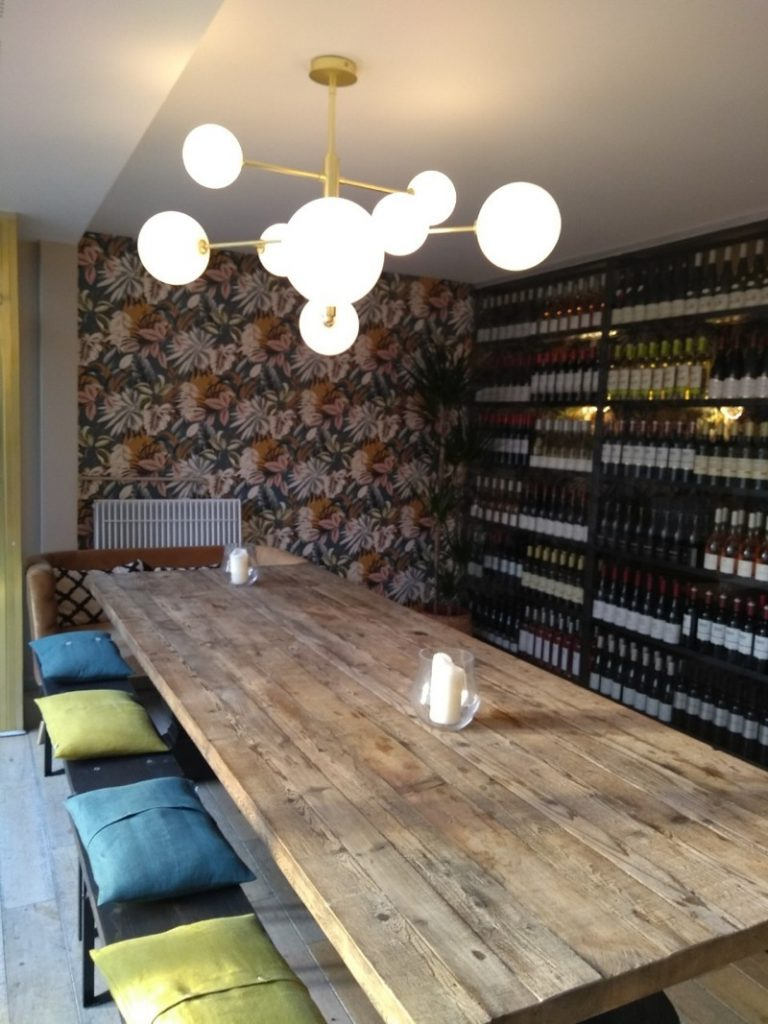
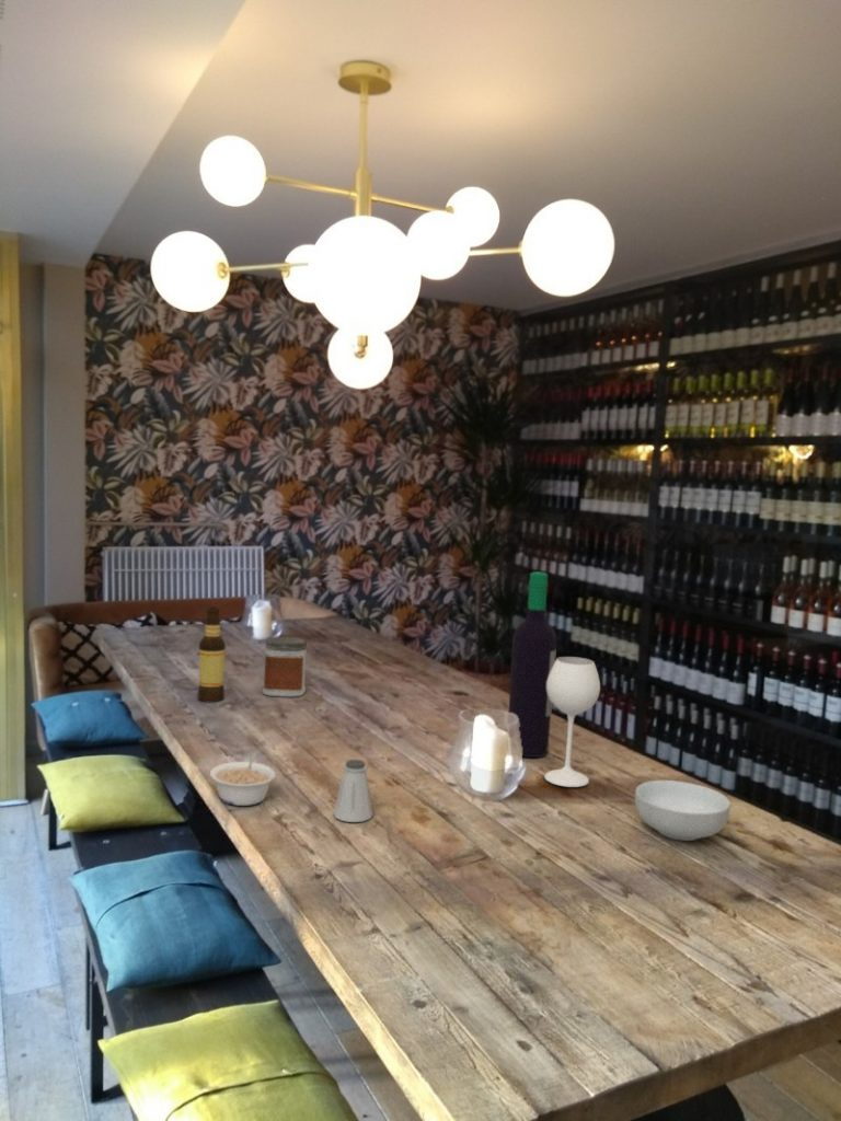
+ saltshaker (354, 788)
+ jar (285, 666)
+ legume (241, 782)
+ bottle (211, 654)
+ cereal bowl (680, 813)
+ wine bottle (553, 672)
